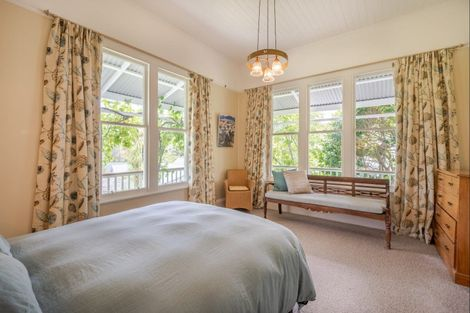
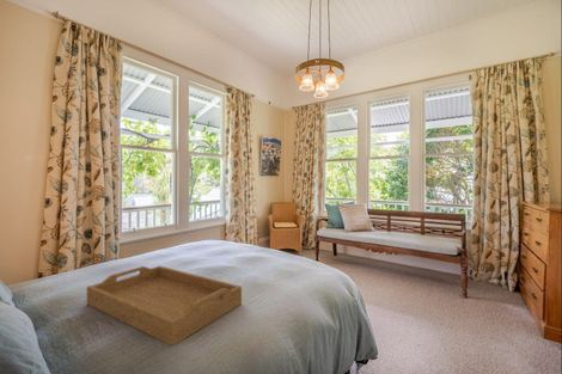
+ serving tray (164, 292)
